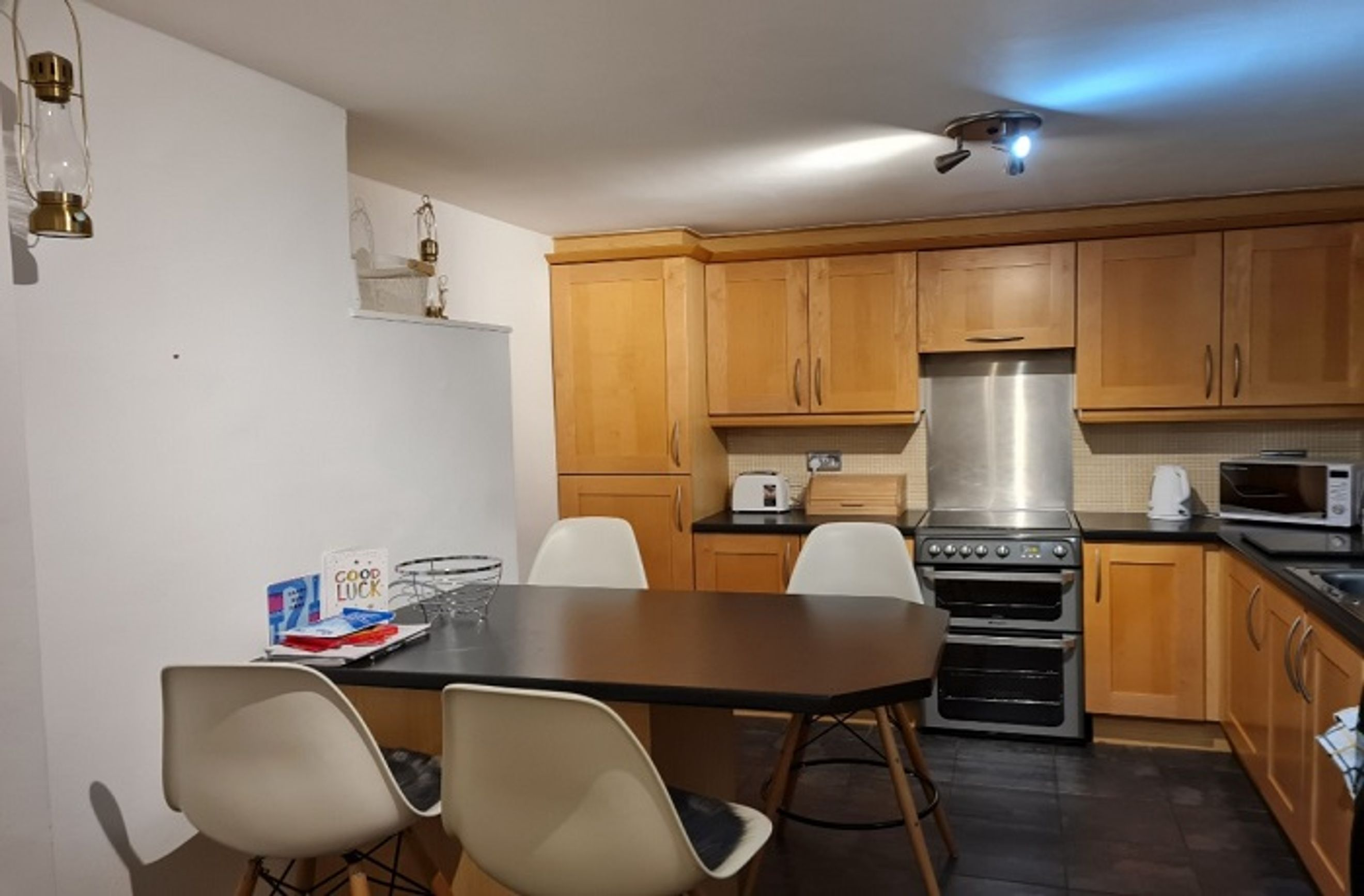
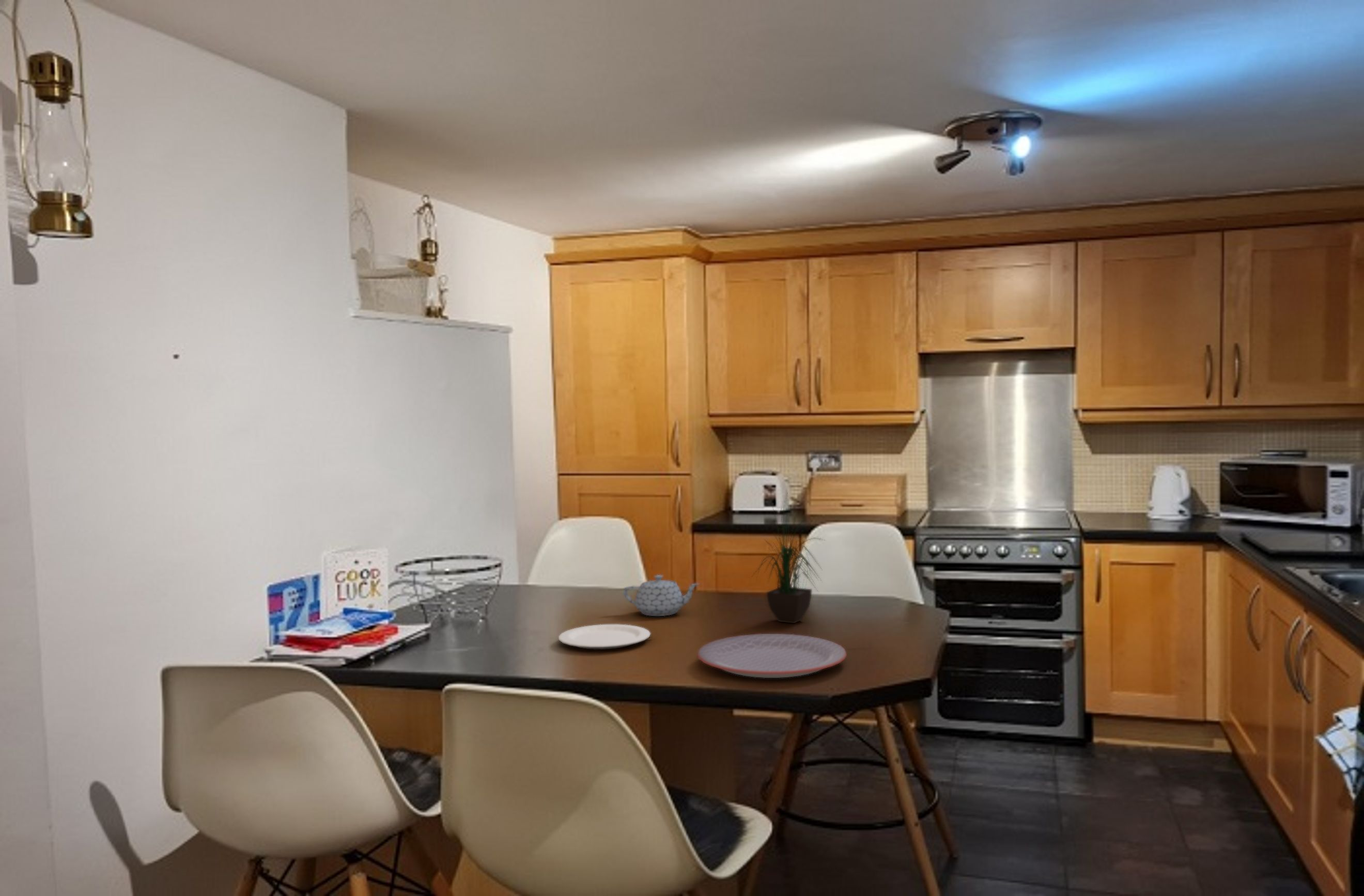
+ plate (771, 657)
+ teapot (661, 594)
+ plate (605, 637)
+ potted plant (788, 549)
